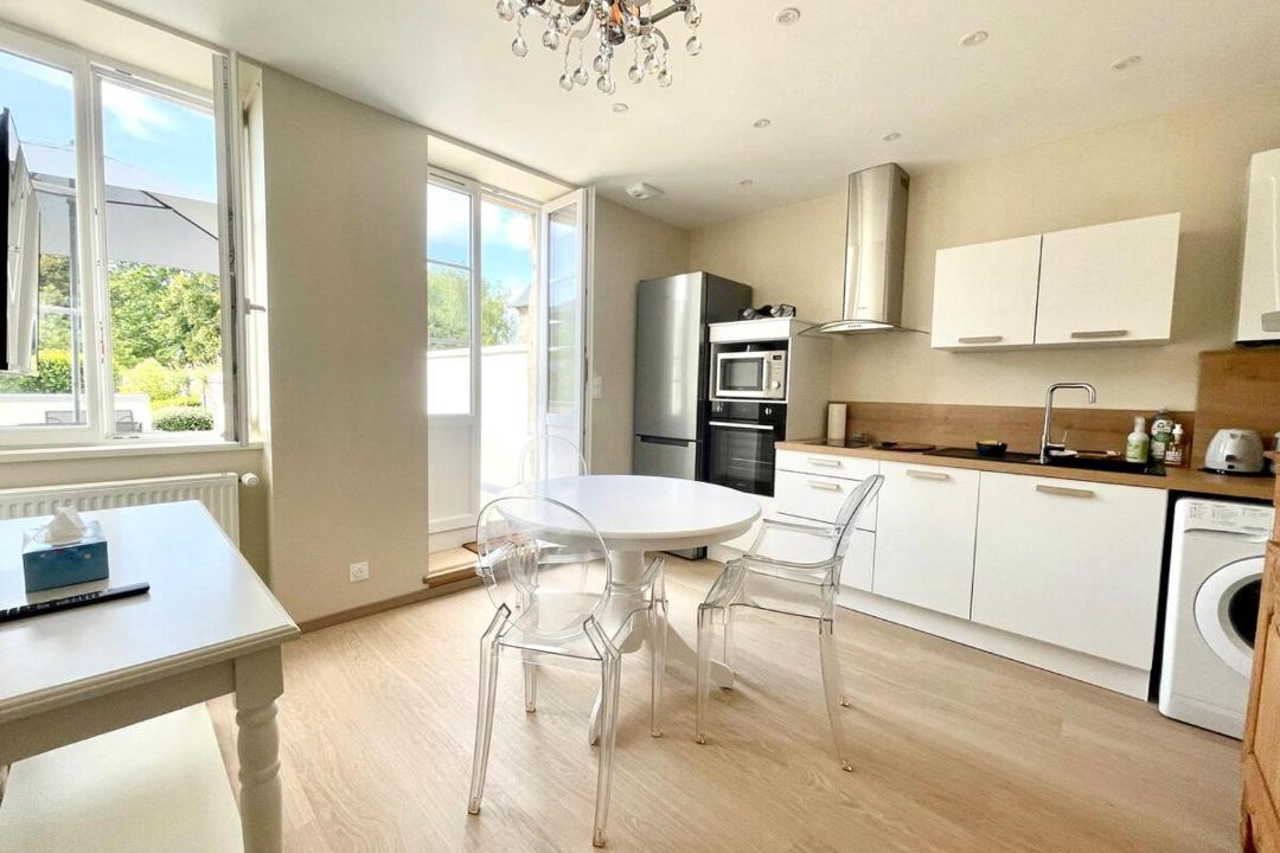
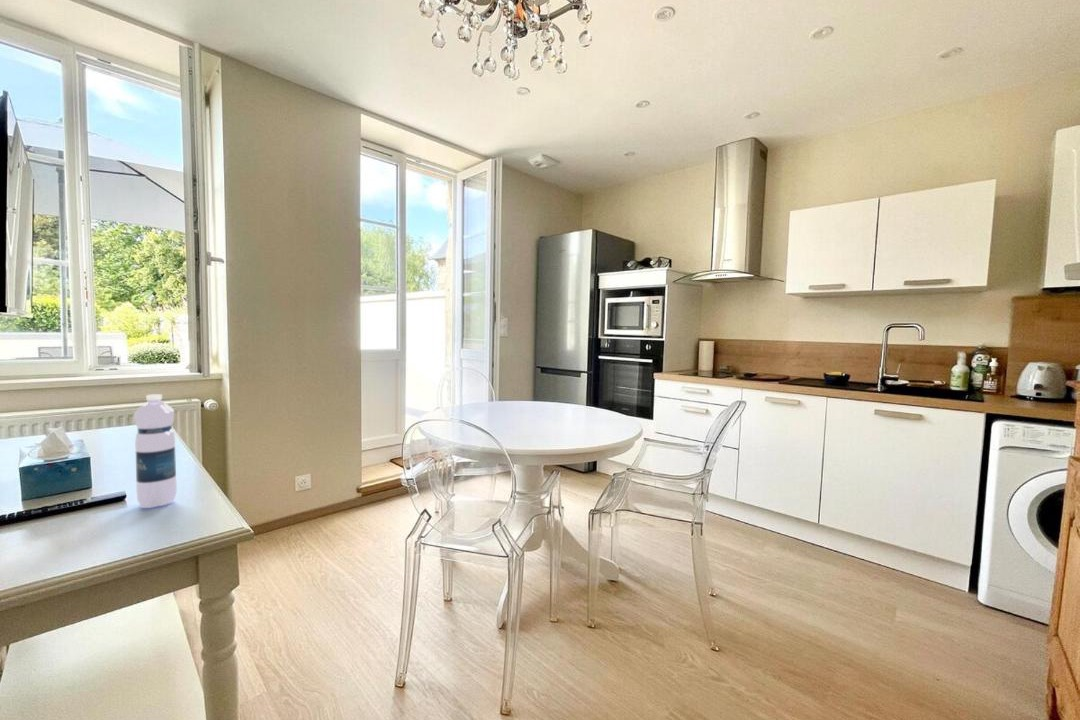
+ water bottle (155, 449)
